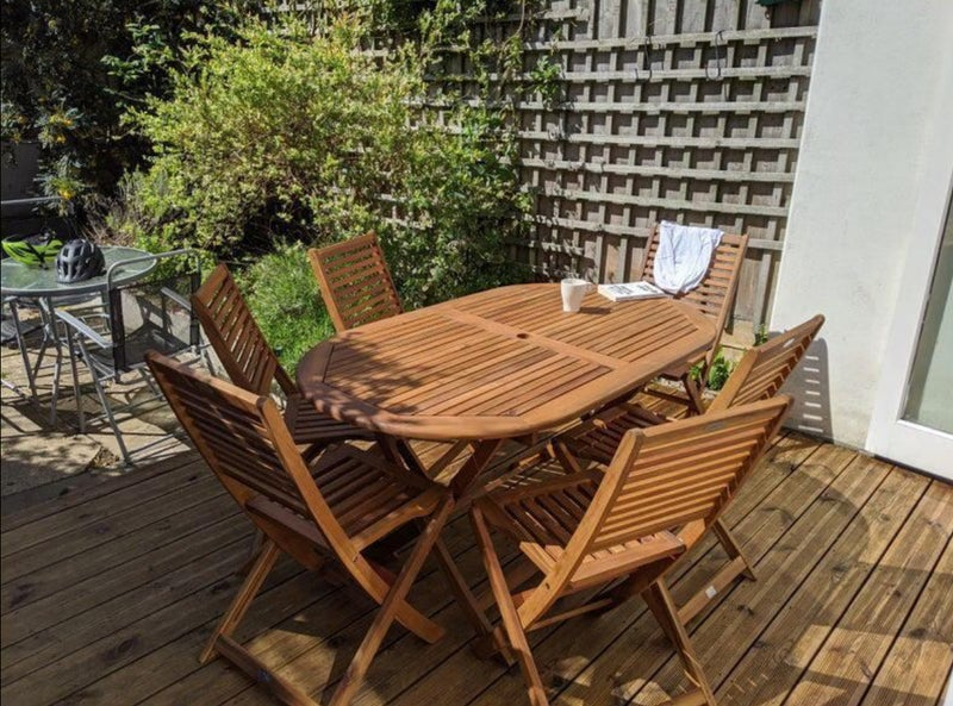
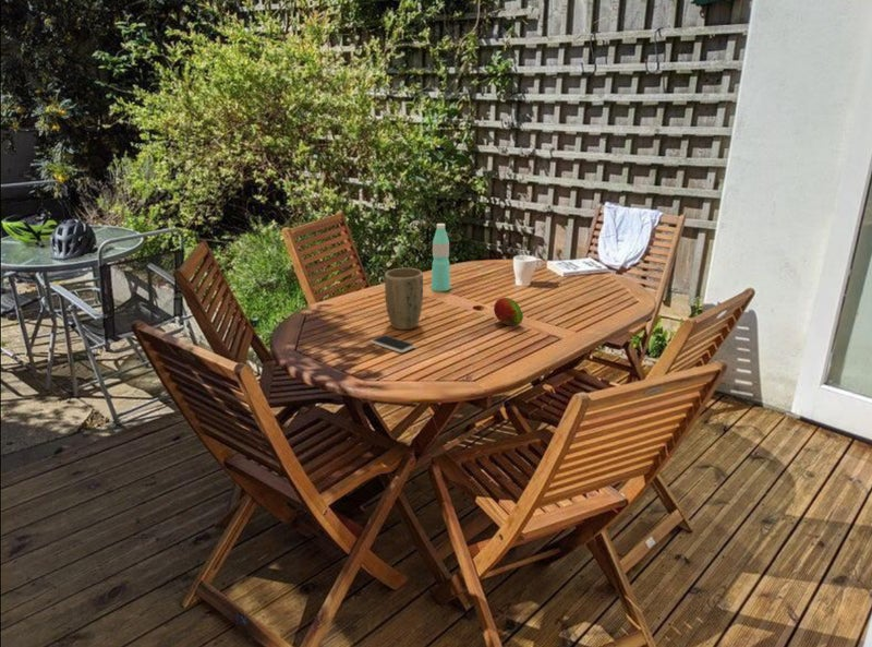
+ plant pot (403, 299)
+ water bottle (440, 256)
+ fruit (508, 311)
+ smartphone (392, 344)
